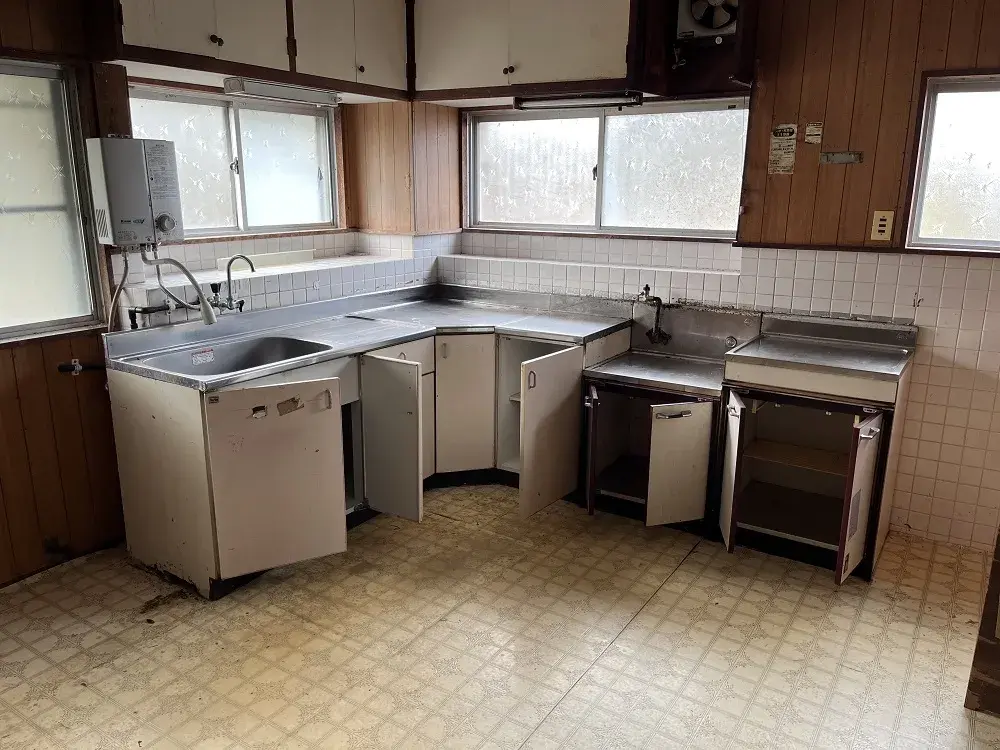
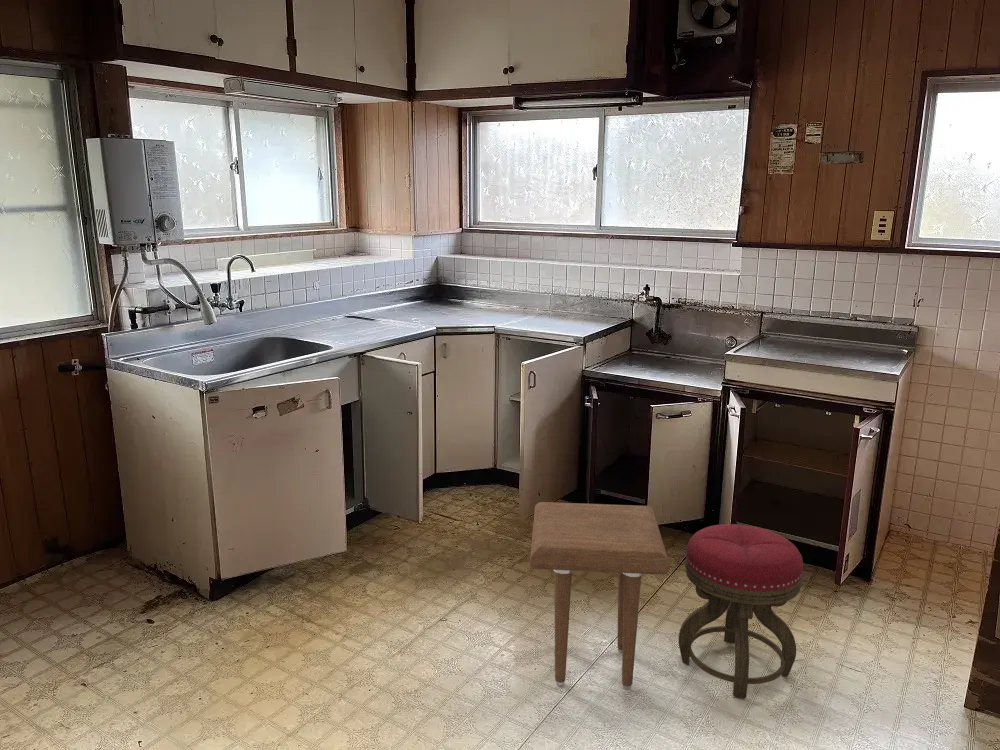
+ stool (739, 604)
+ side table (570, 594)
